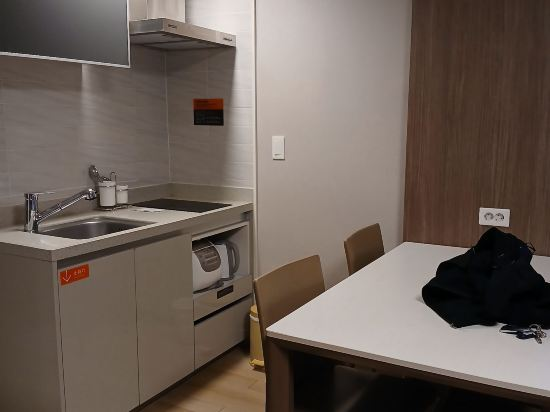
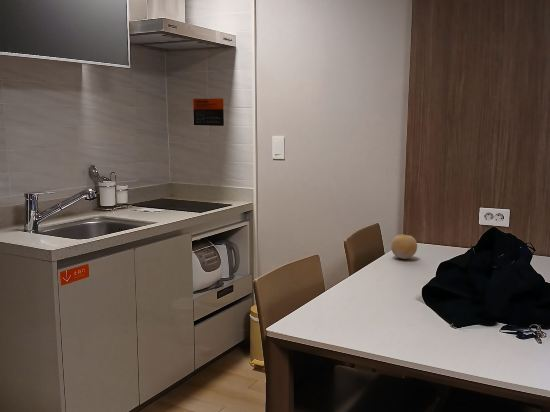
+ fruit (403, 246)
